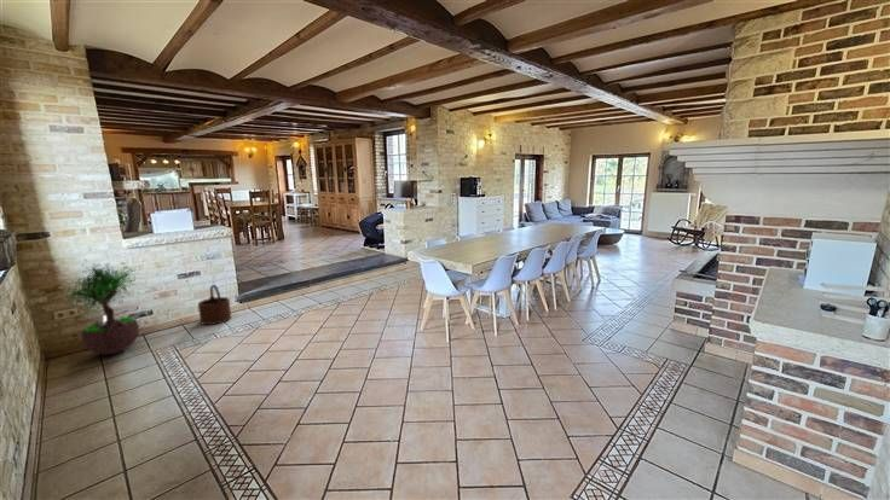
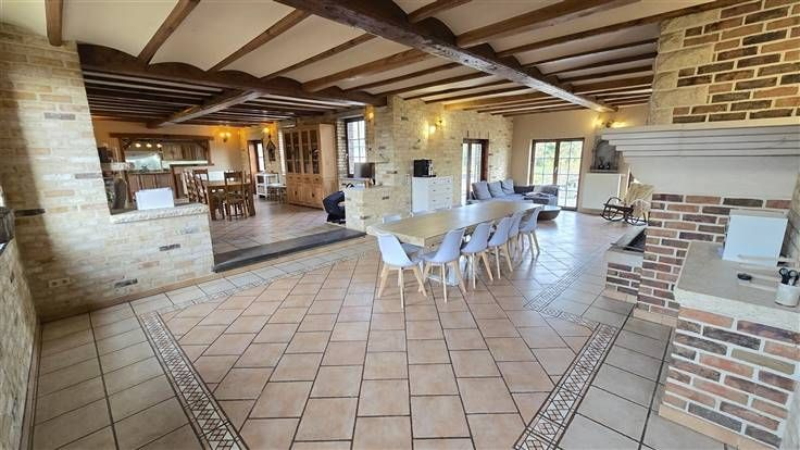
- wooden bucket (214, 302)
- potted tree (104, 307)
